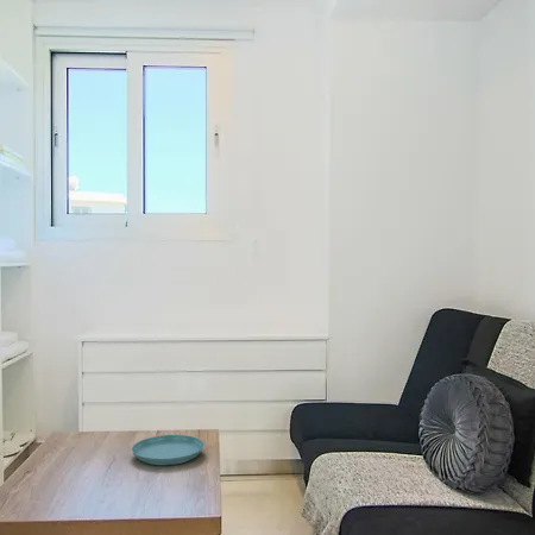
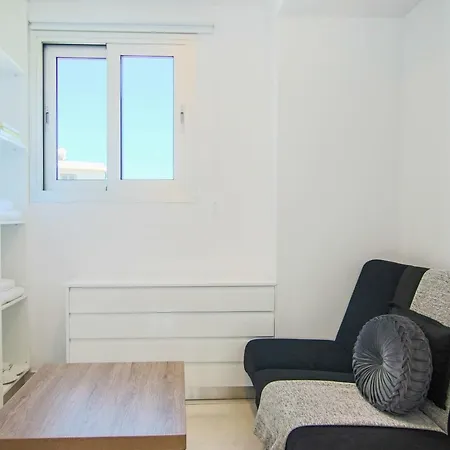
- saucer (168, 449)
